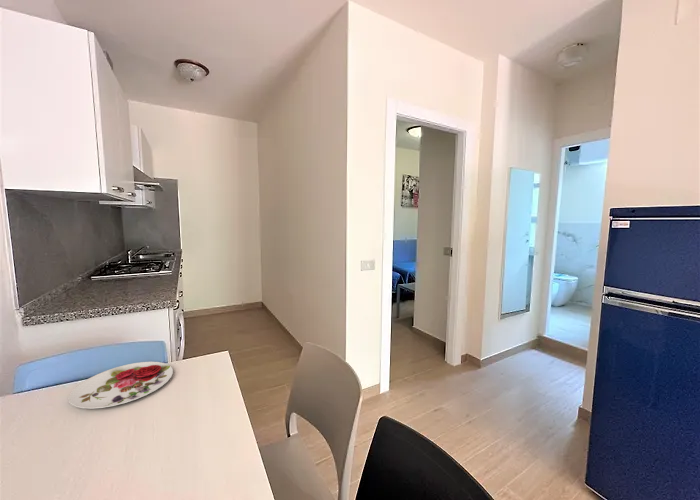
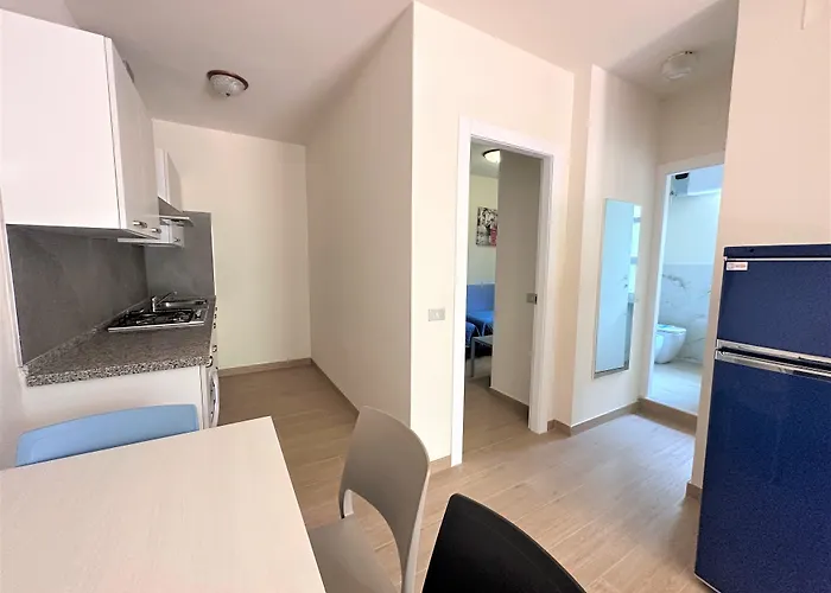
- plate (125, 381)
